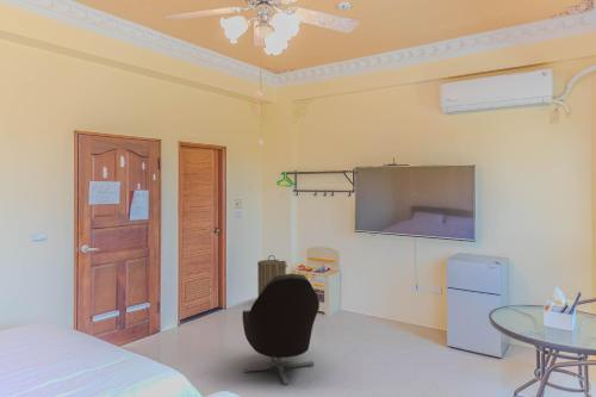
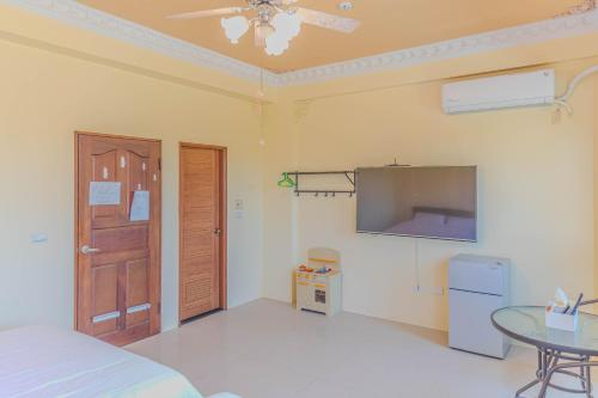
- armchair (280, 317)
- laundry hamper (272, 278)
